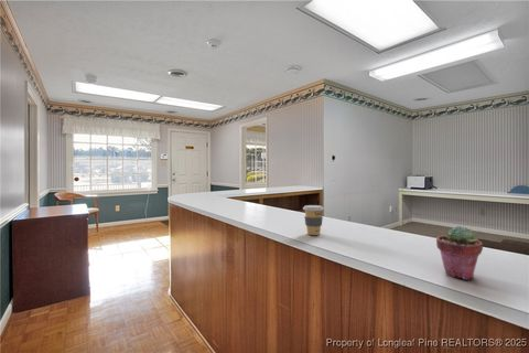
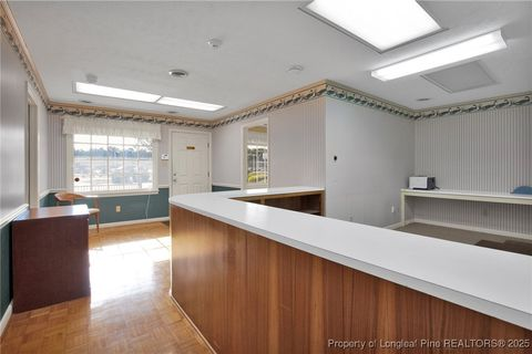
- potted succulent (458, 249)
- coffee cup (313, 220)
